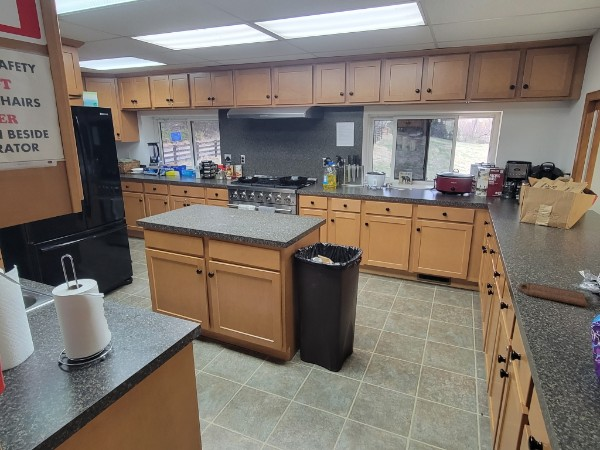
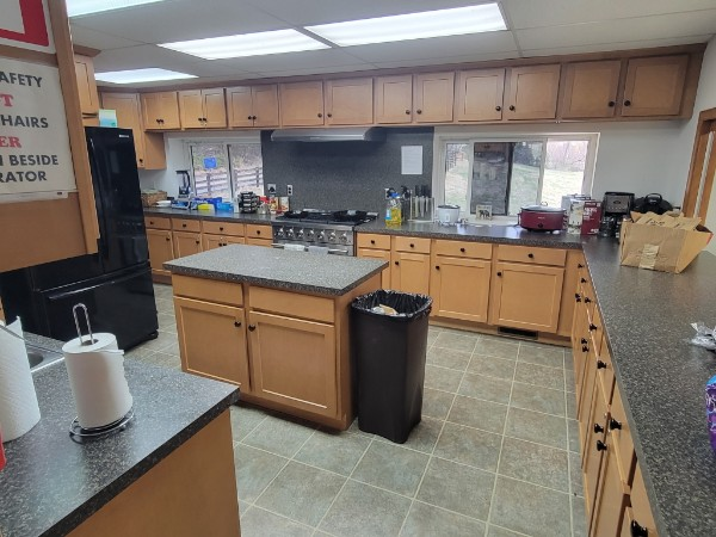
- cutting board (550, 293)
